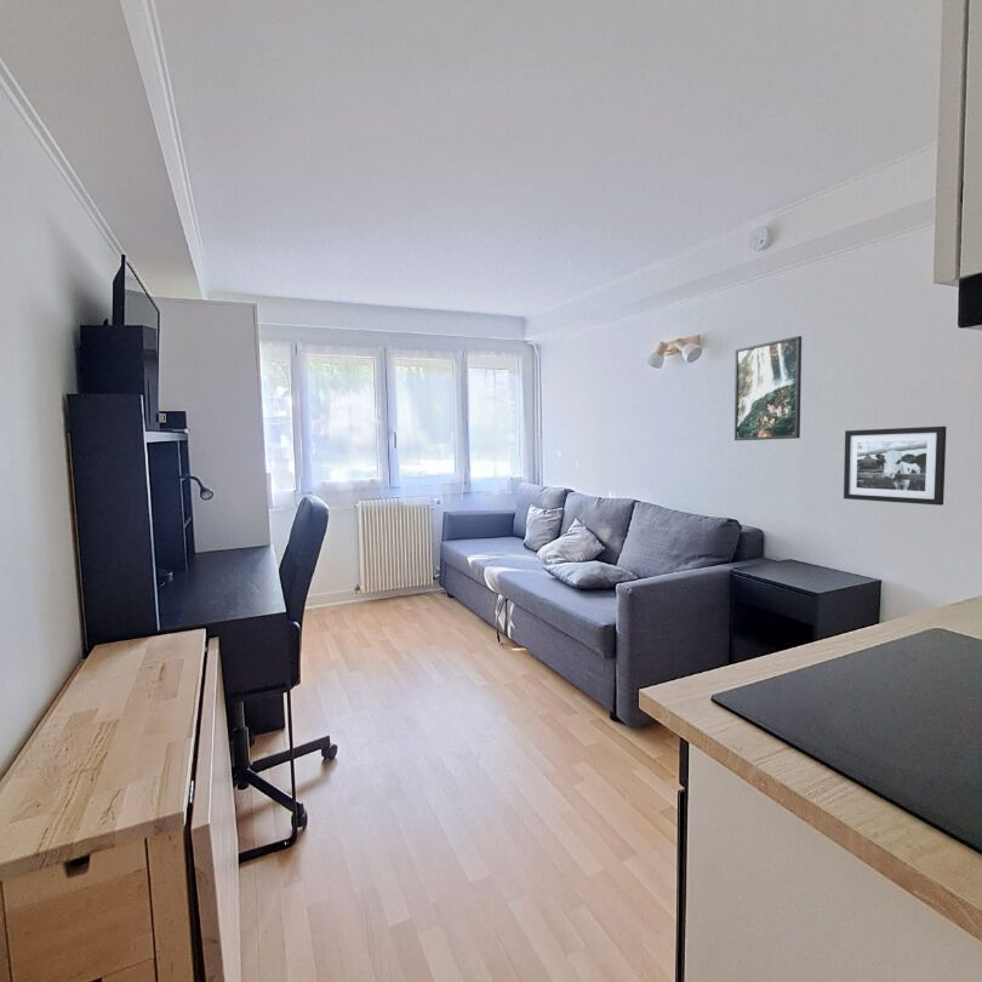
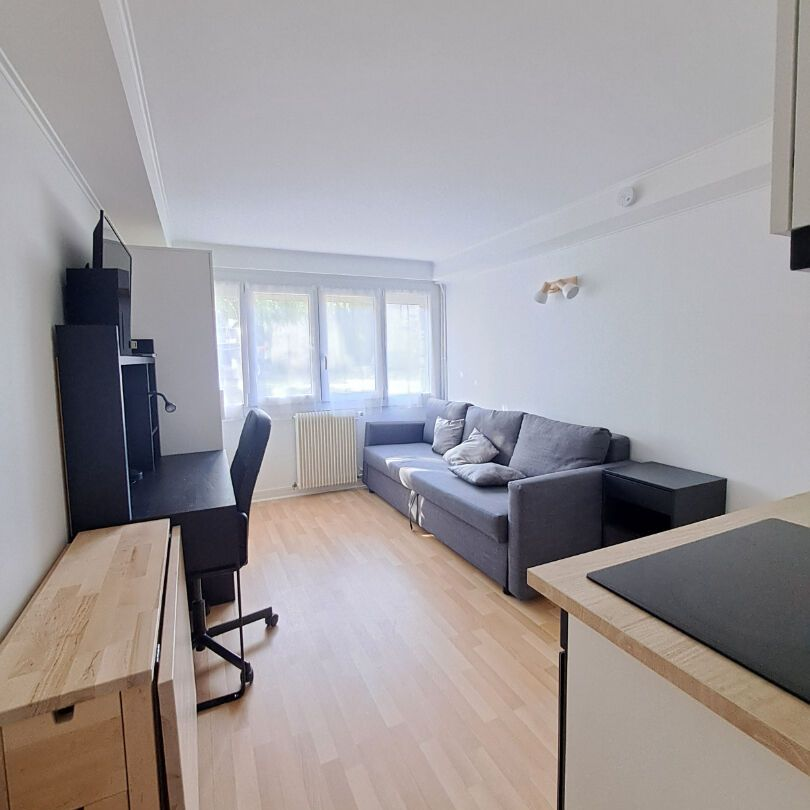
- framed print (765, 392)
- picture frame (890, 464)
